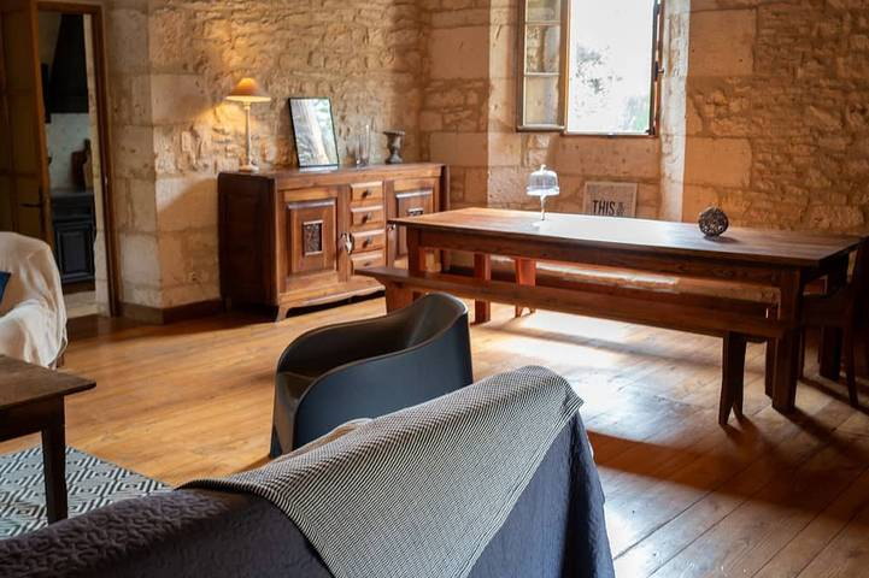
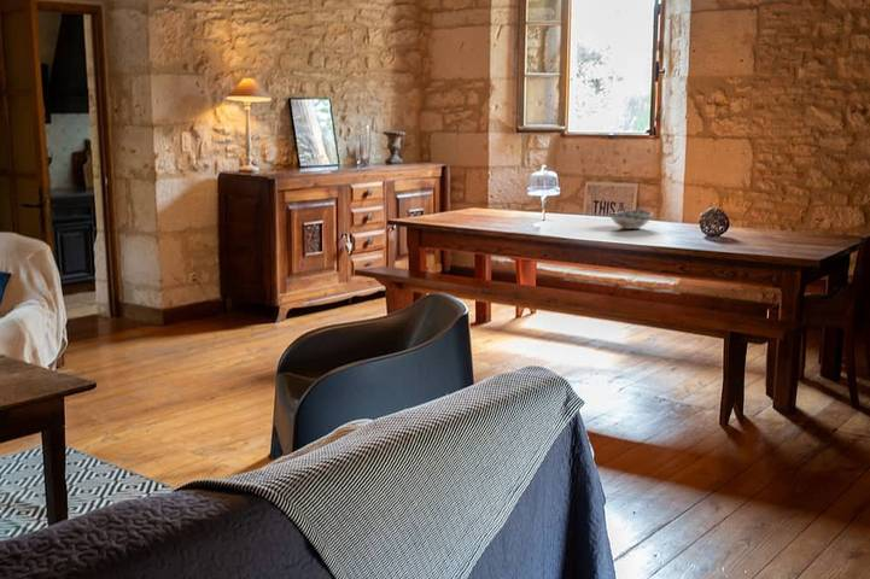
+ decorative bowl (630, 220)
